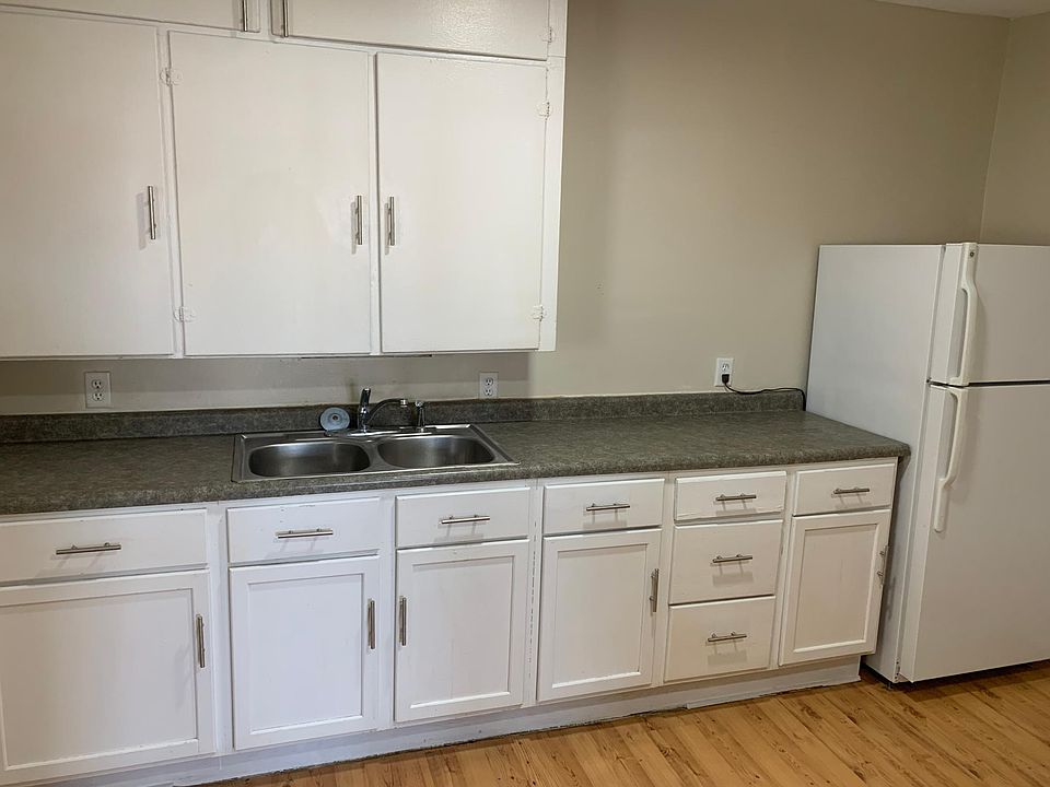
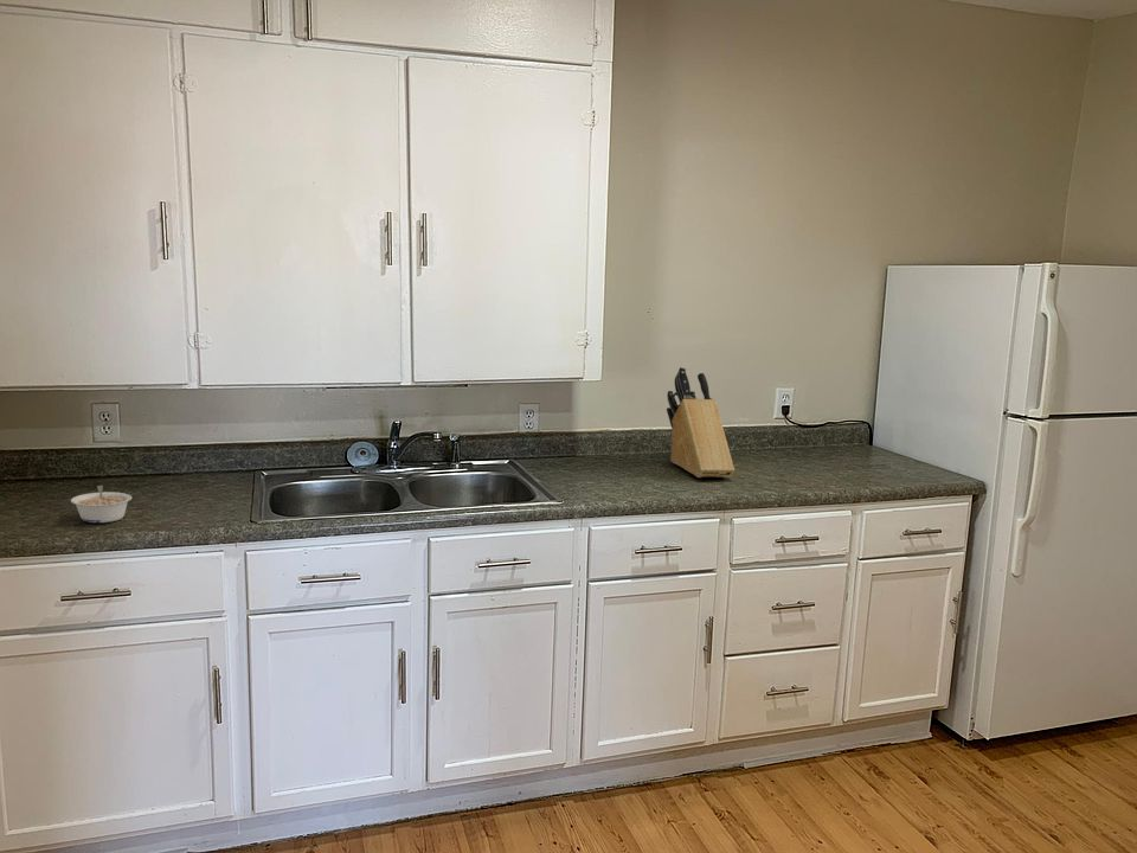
+ legume (99, 506)
+ knife block (698, 419)
